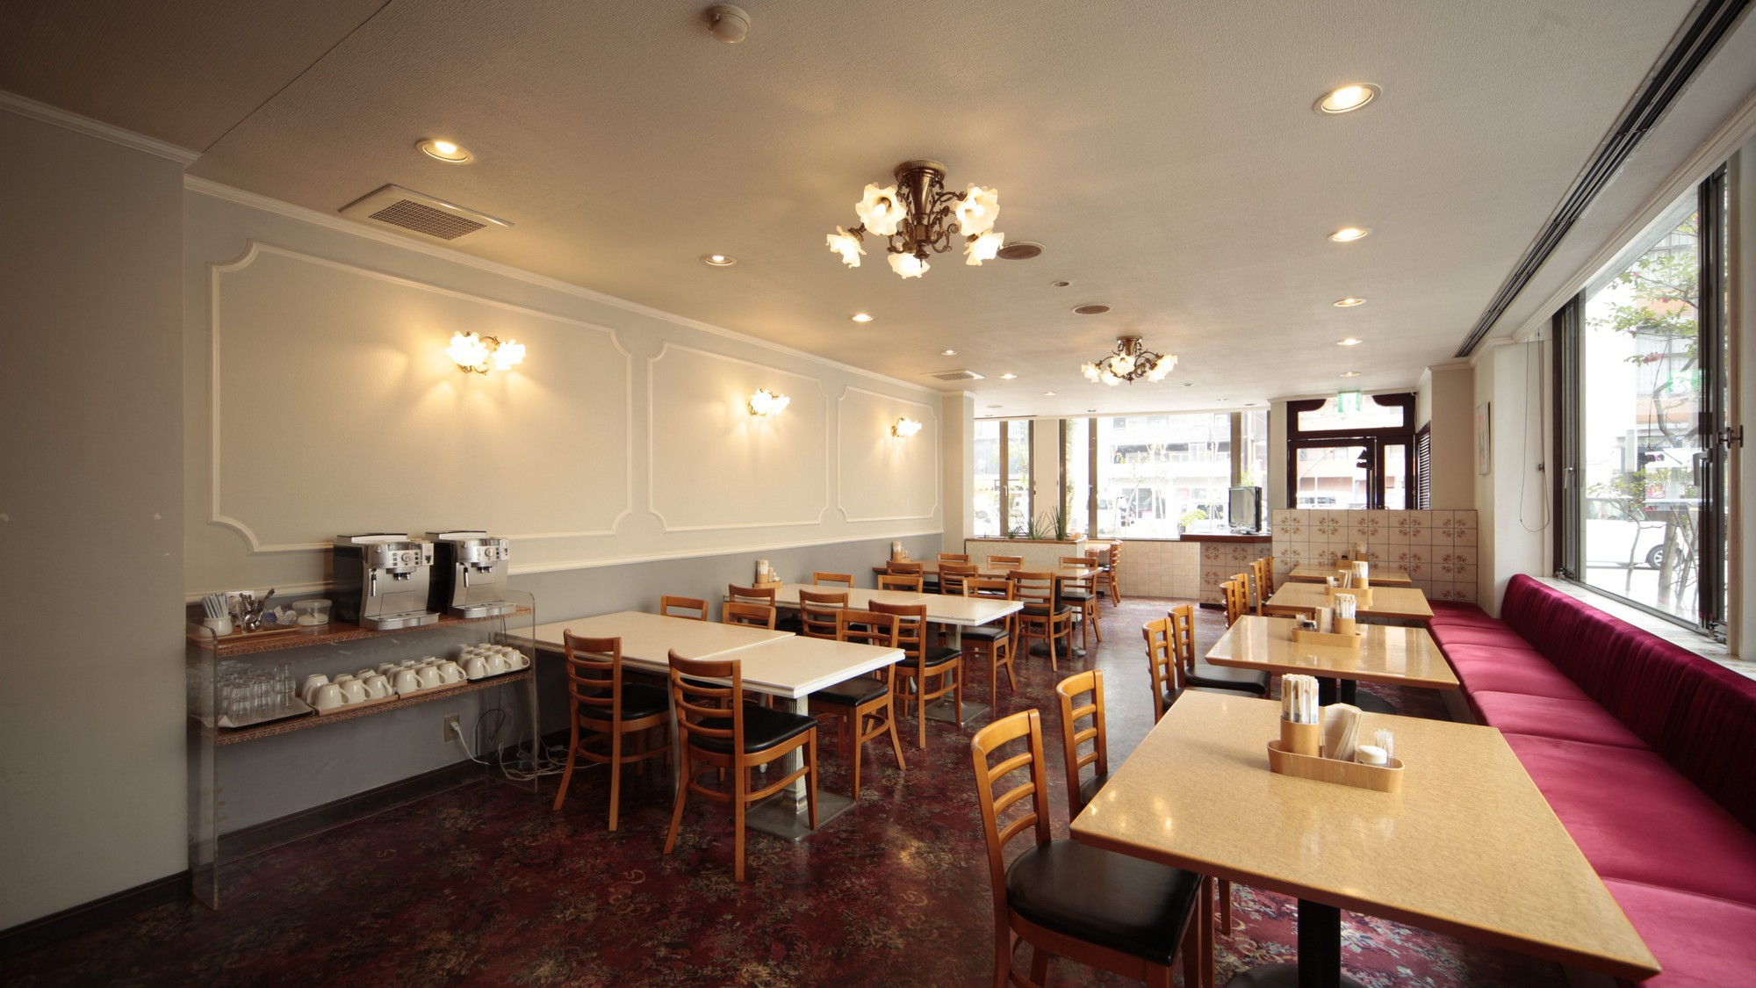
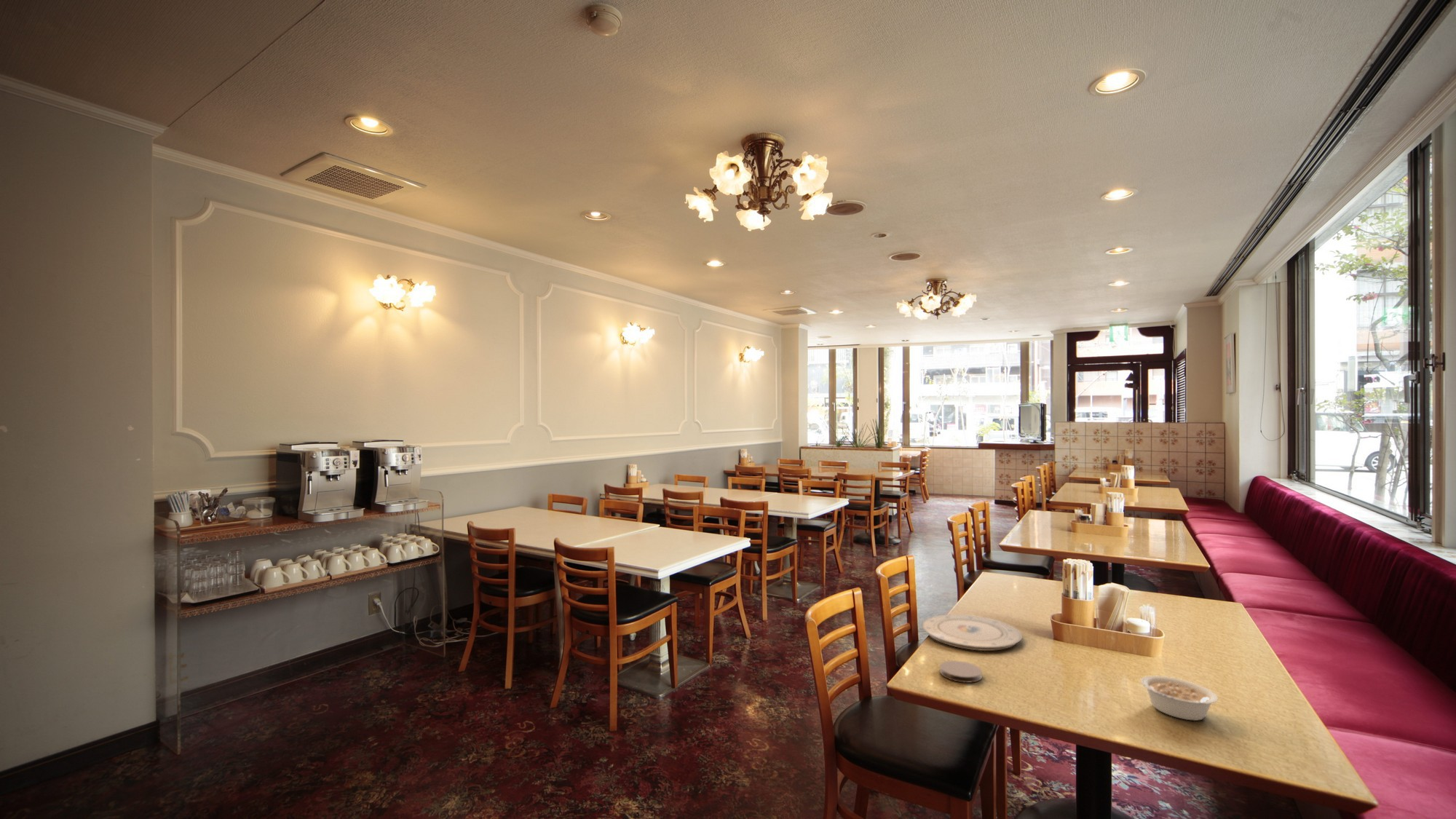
+ coaster (960, 671)
+ plate (970, 632)
+ legume (1181, 698)
